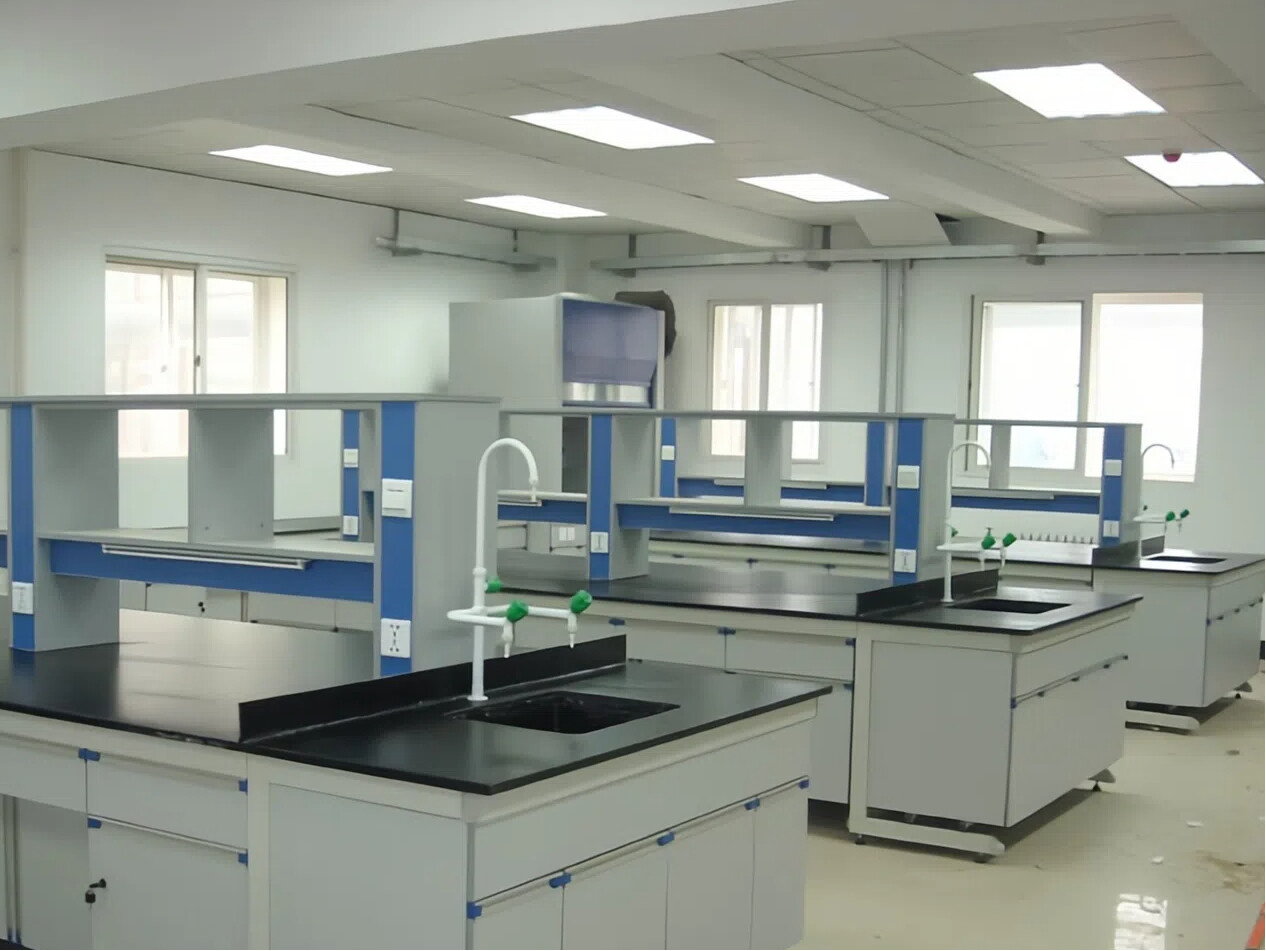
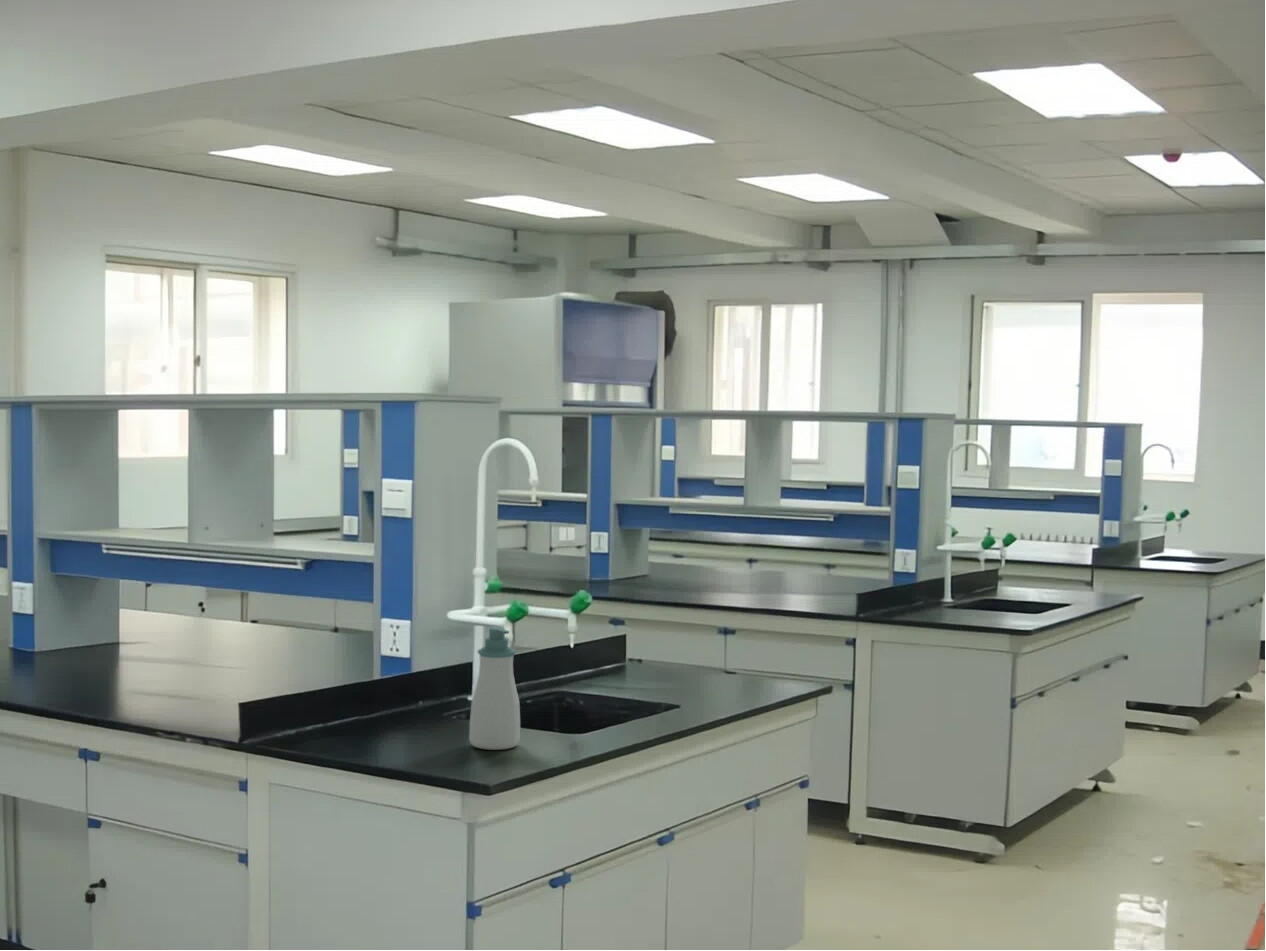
+ soap bottle (495, 686)
